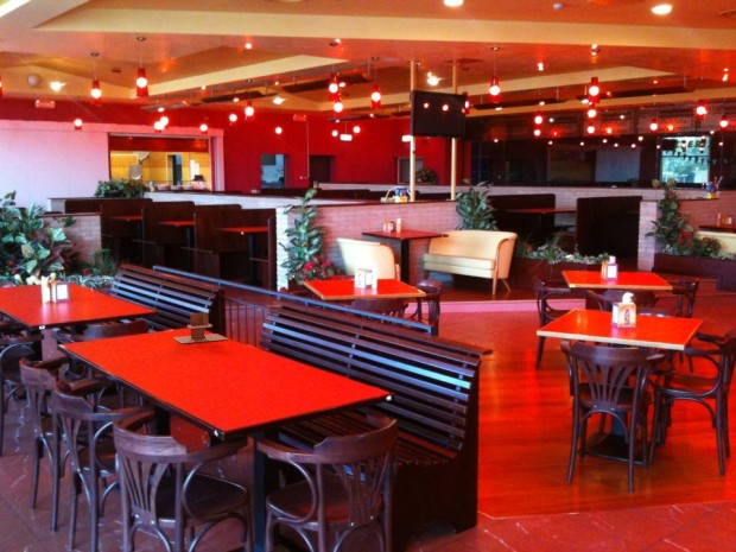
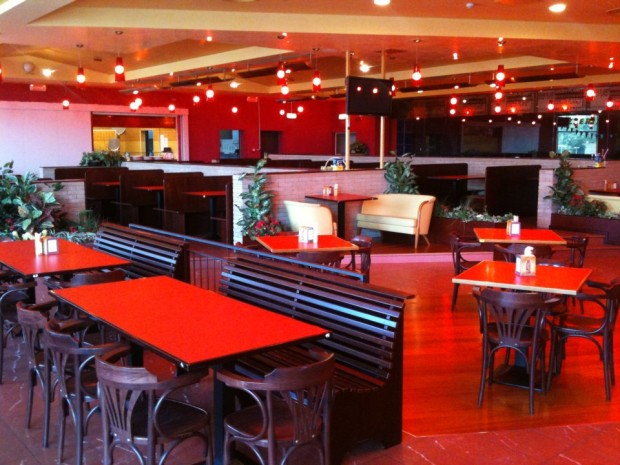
- napkin holder (199, 325)
